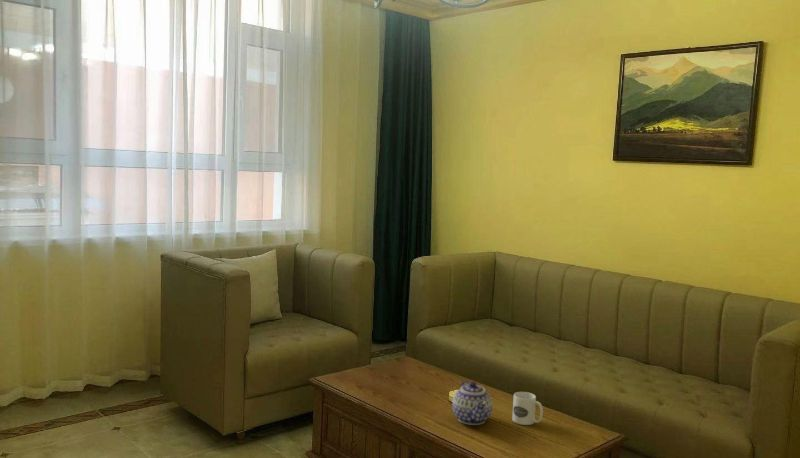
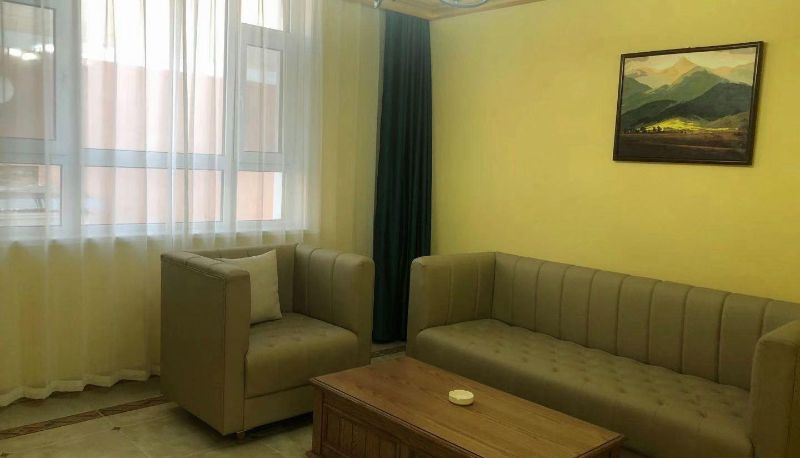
- mug (528, 409)
- teapot (472, 401)
